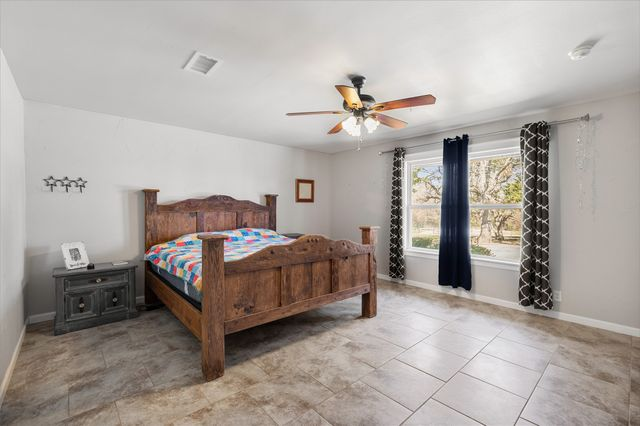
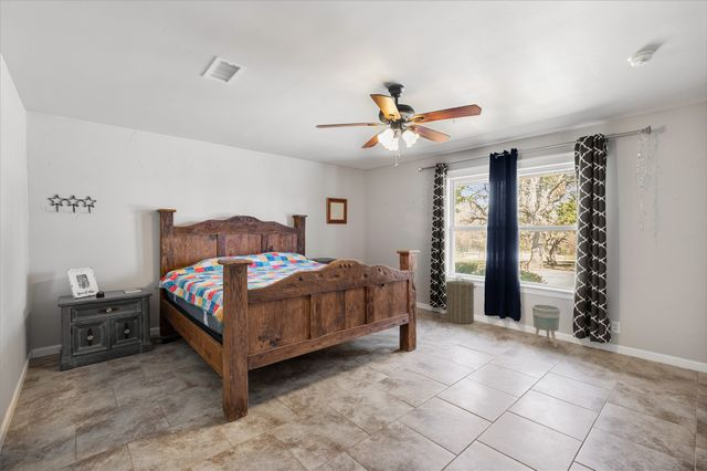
+ laundry hamper (460, 297)
+ planter (546, 325)
